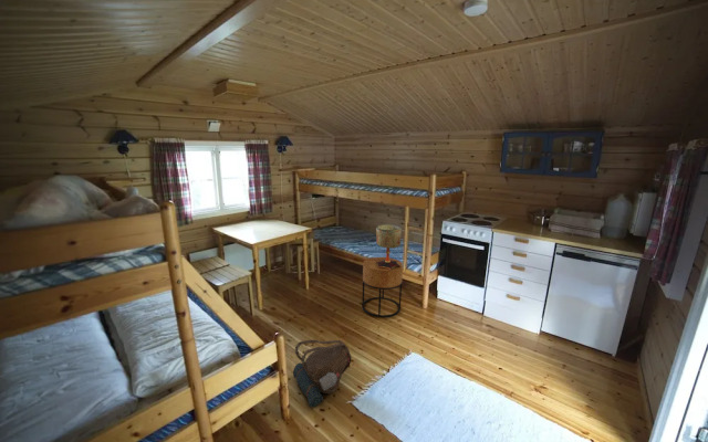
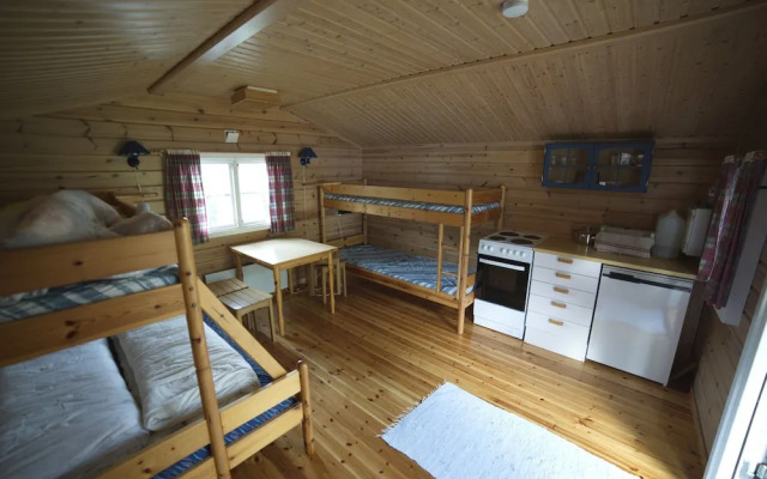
- backpack (324, 362)
- side table (382, 285)
- table lamp (387, 245)
